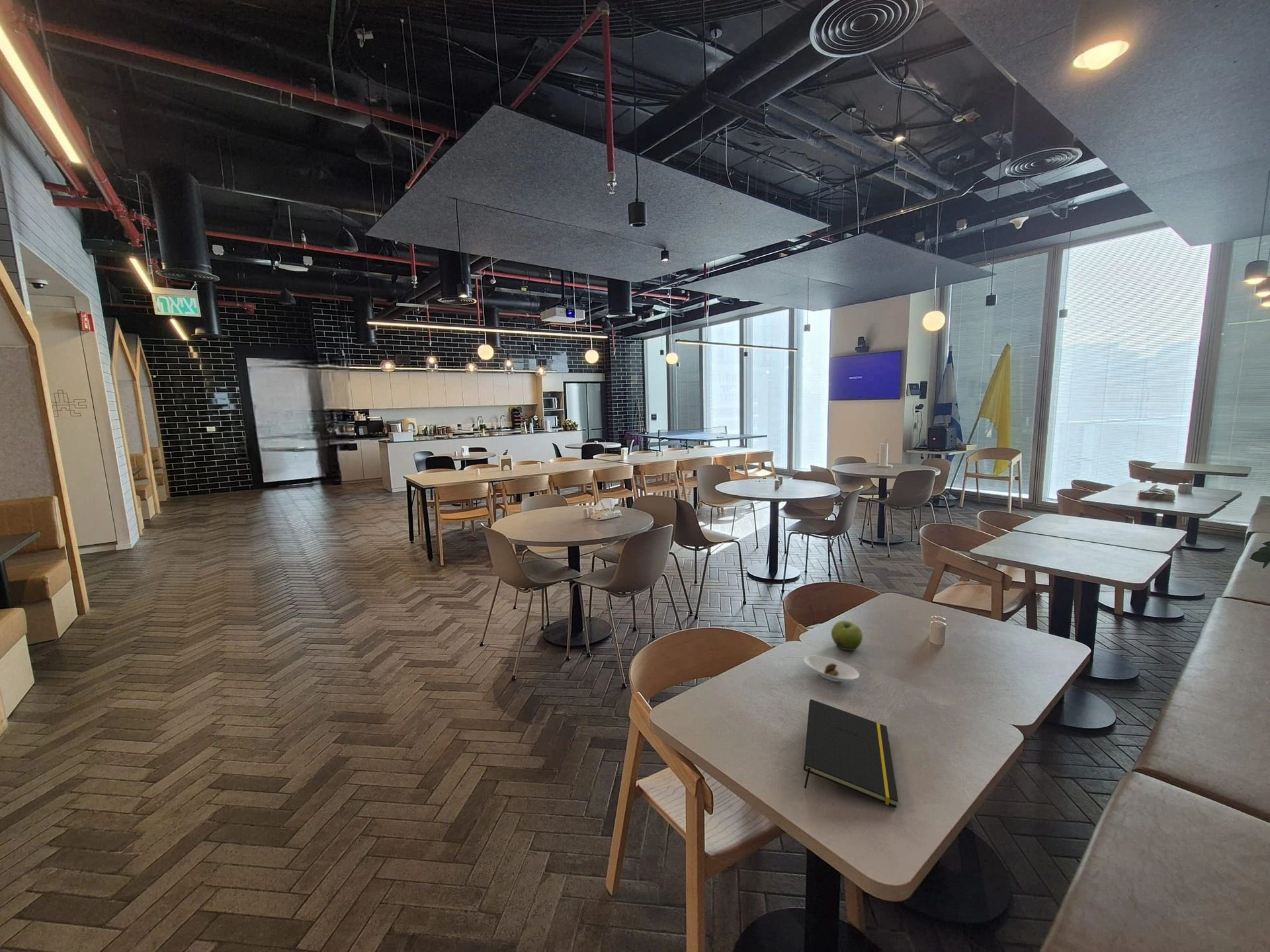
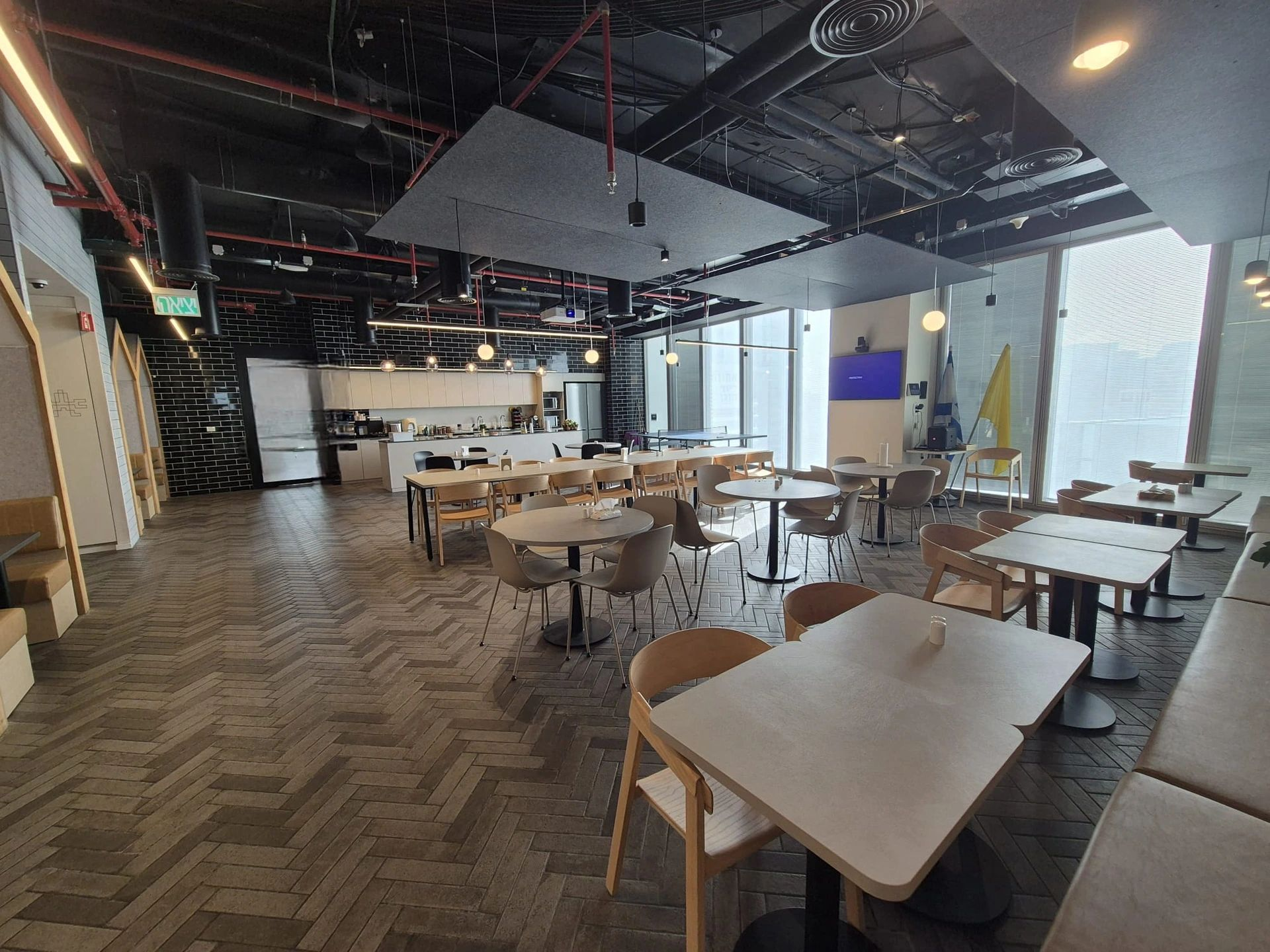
- notepad (848, 746)
- fruit (847, 635)
- saucer (830, 670)
